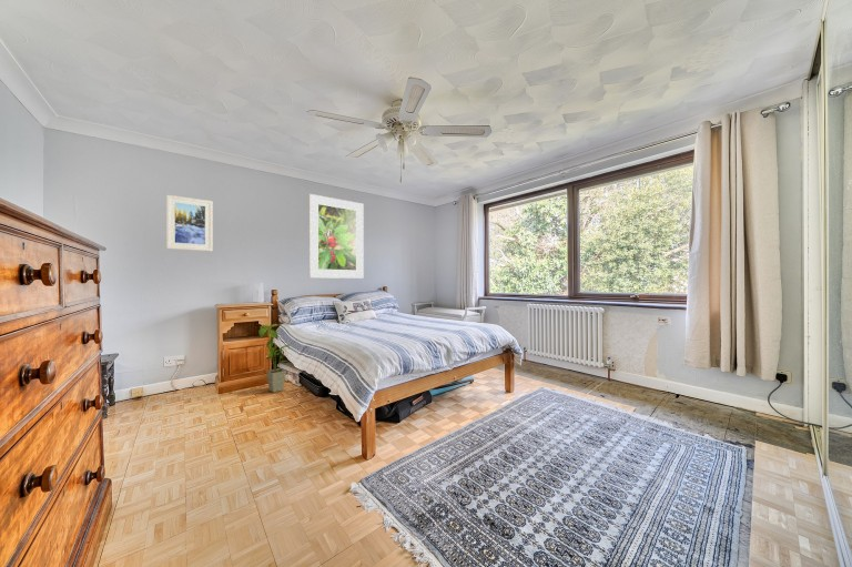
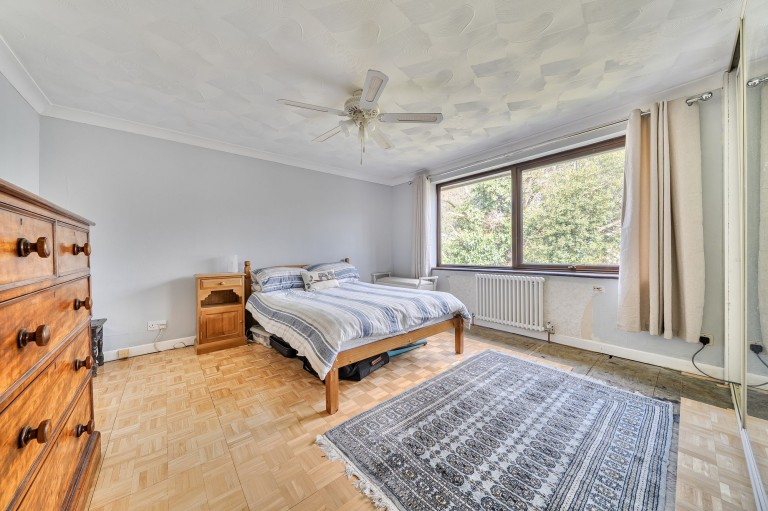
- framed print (337, 239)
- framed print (190, 223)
- house plant (273, 360)
